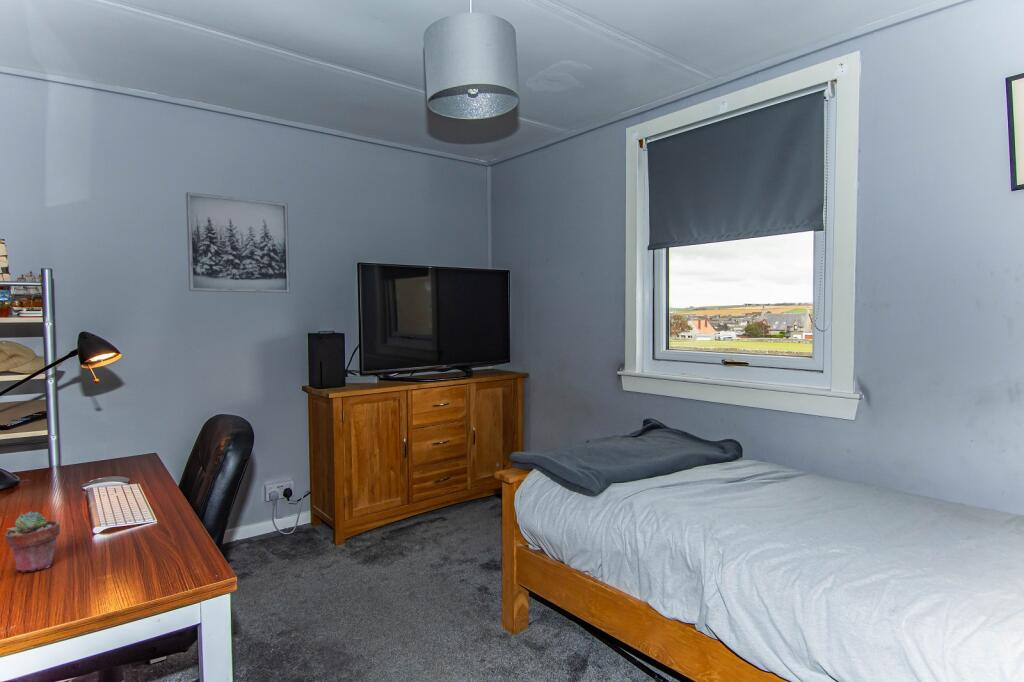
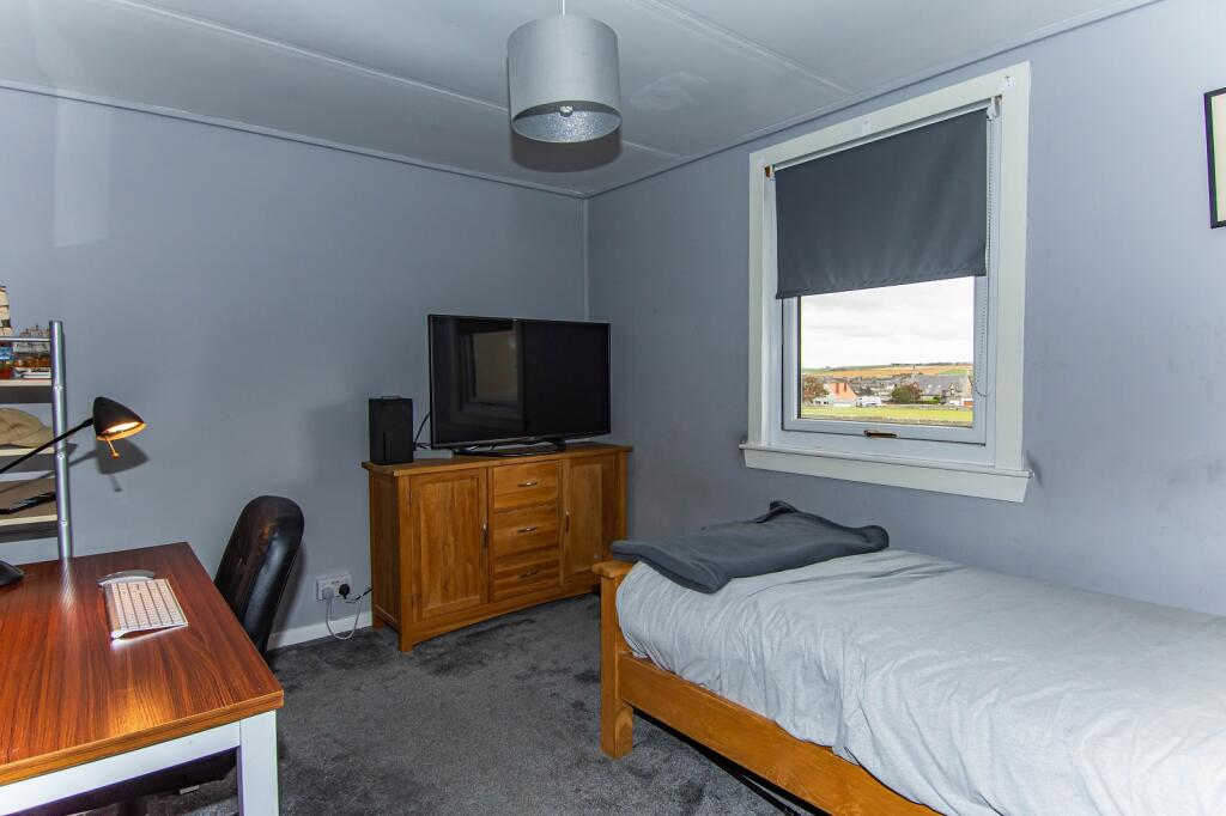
- potted succulent (33, 539)
- wall art (240, 245)
